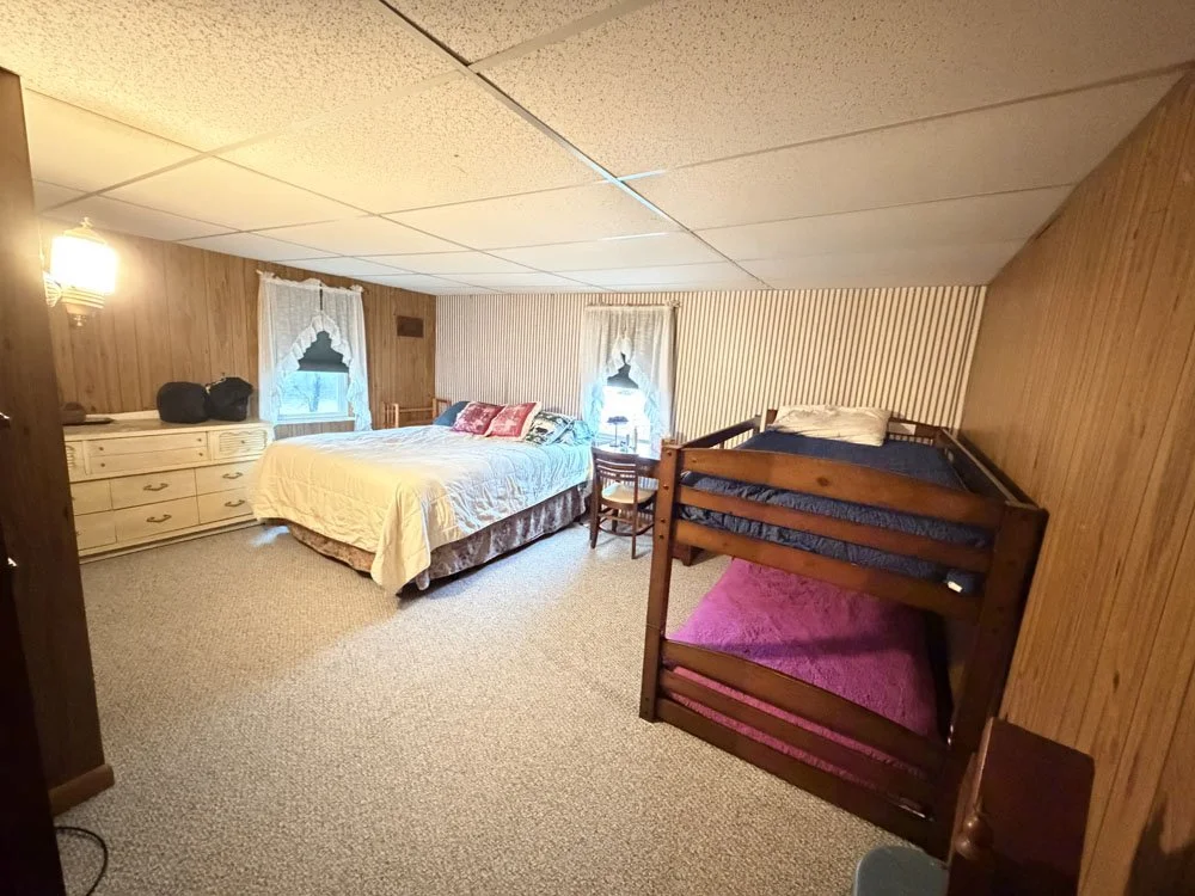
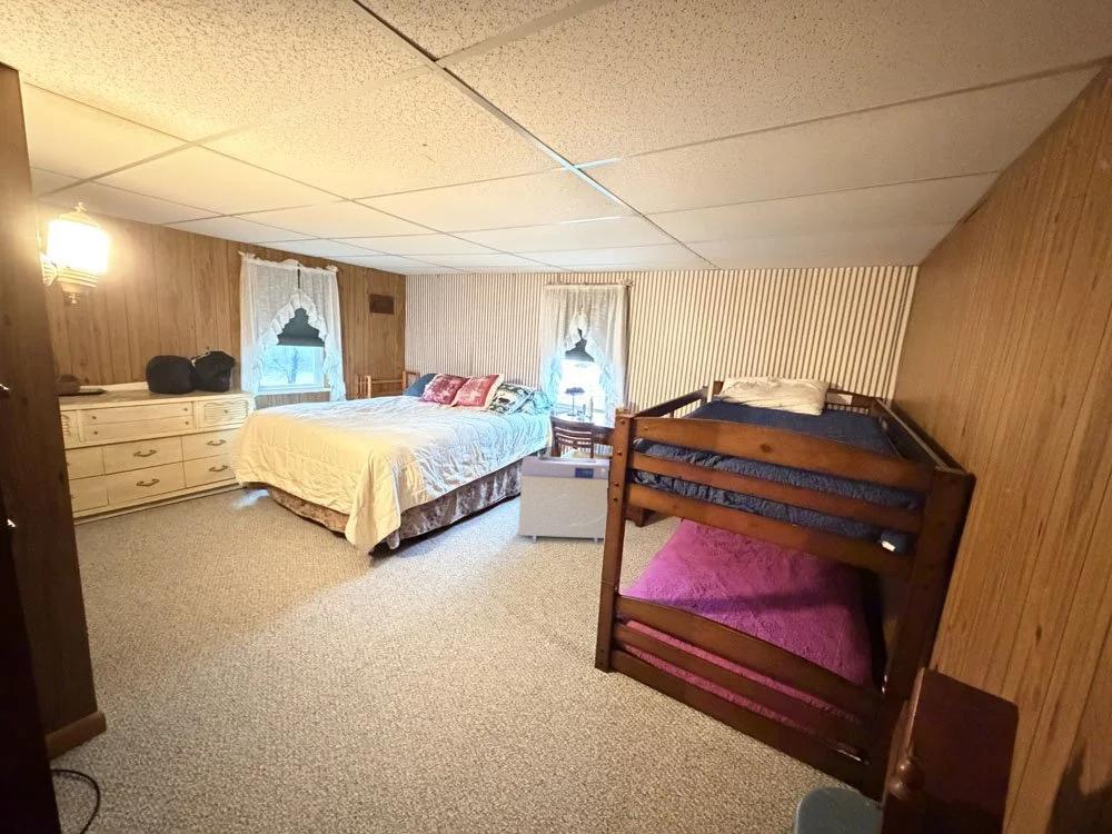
+ air purifier (566, 498)
